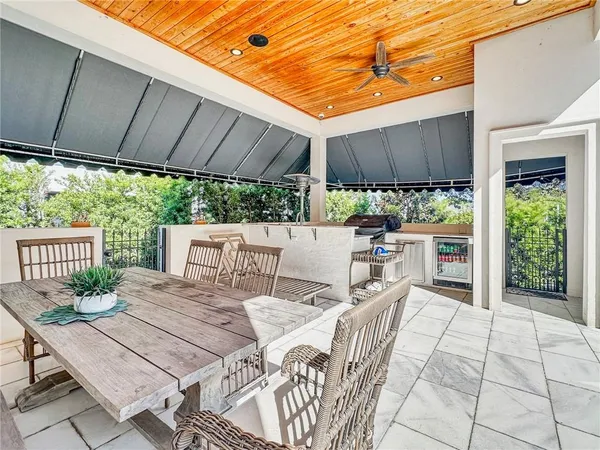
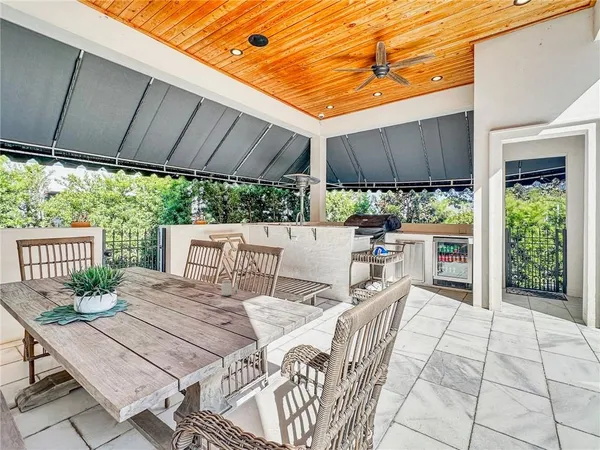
+ candle (229, 287)
